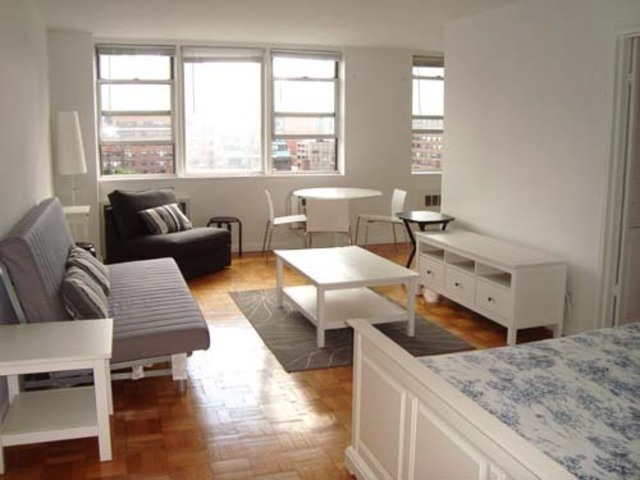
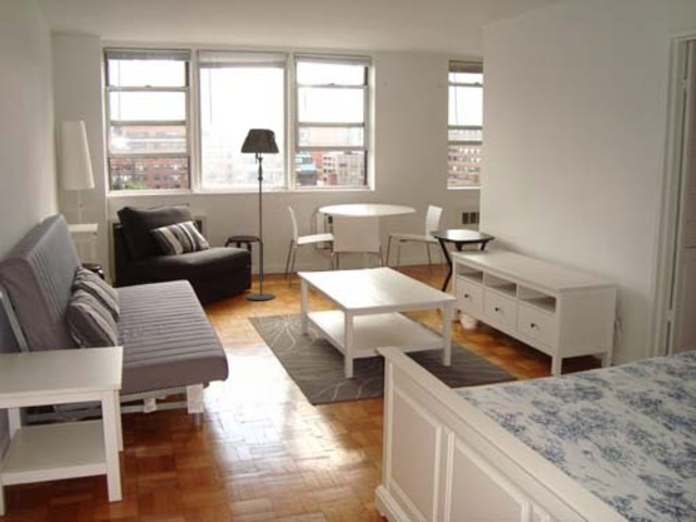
+ floor lamp (260, 214)
